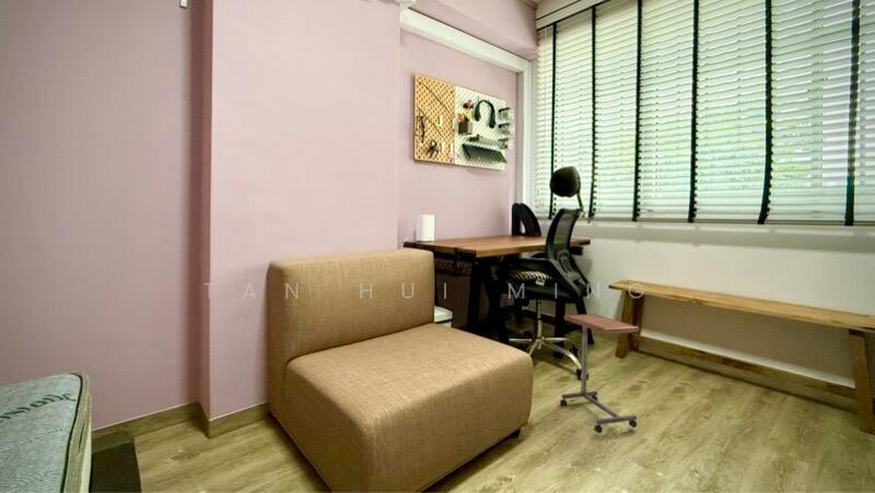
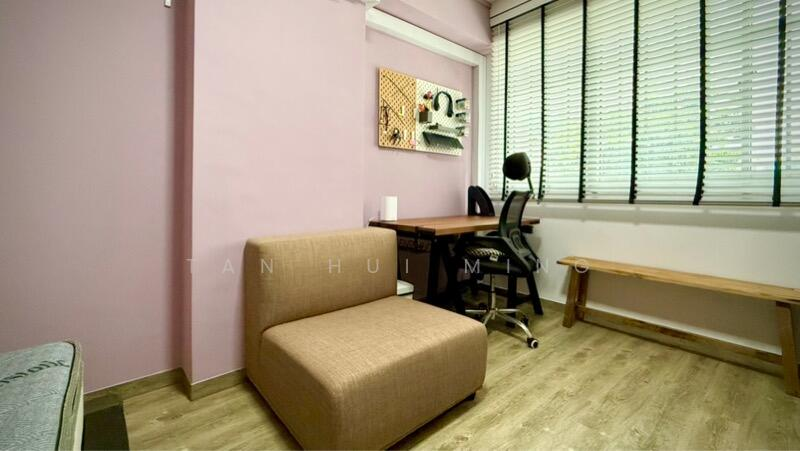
- side table (586, 366)
